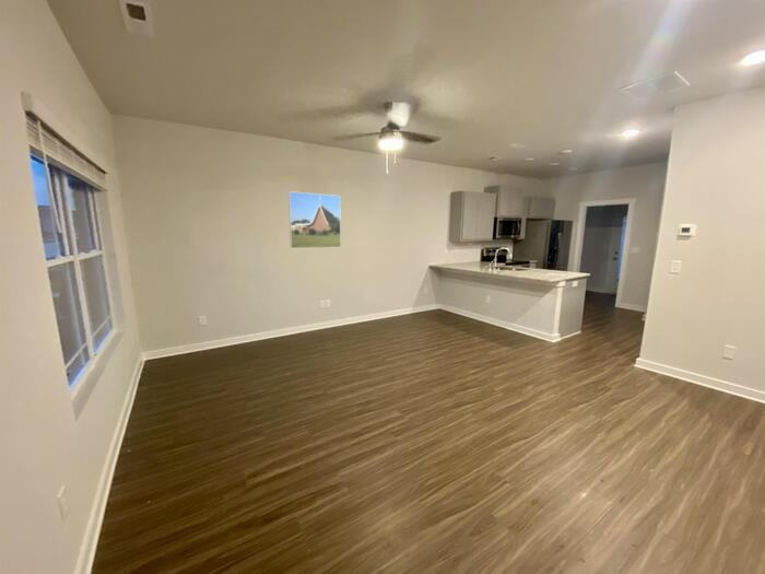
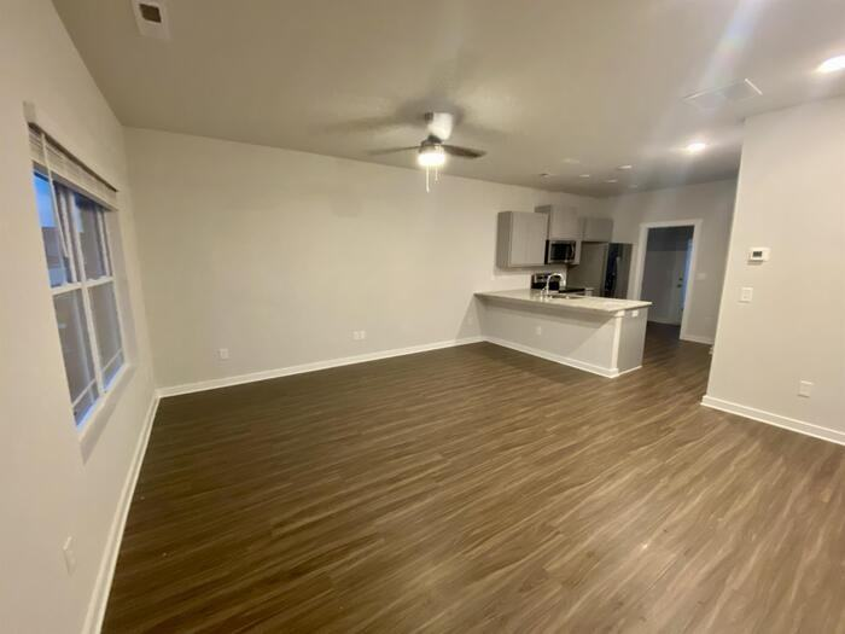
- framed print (316, 221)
